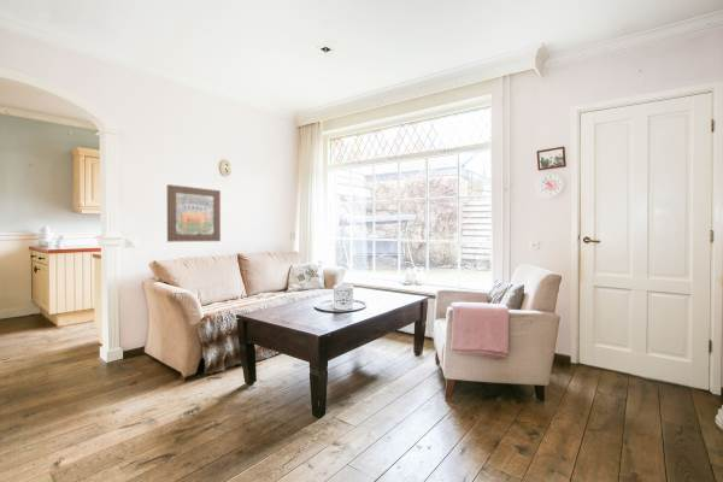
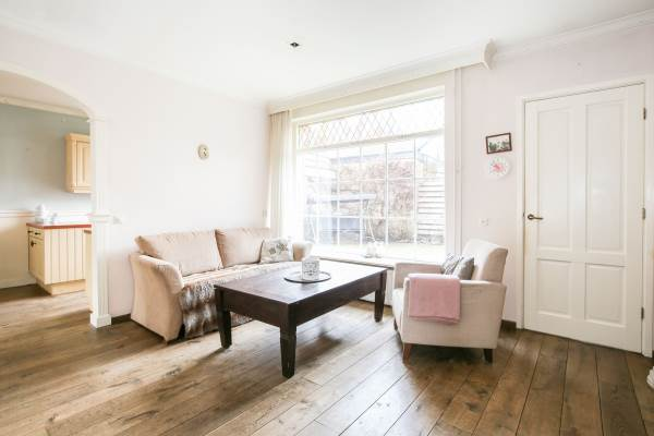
- wall art (194, 214)
